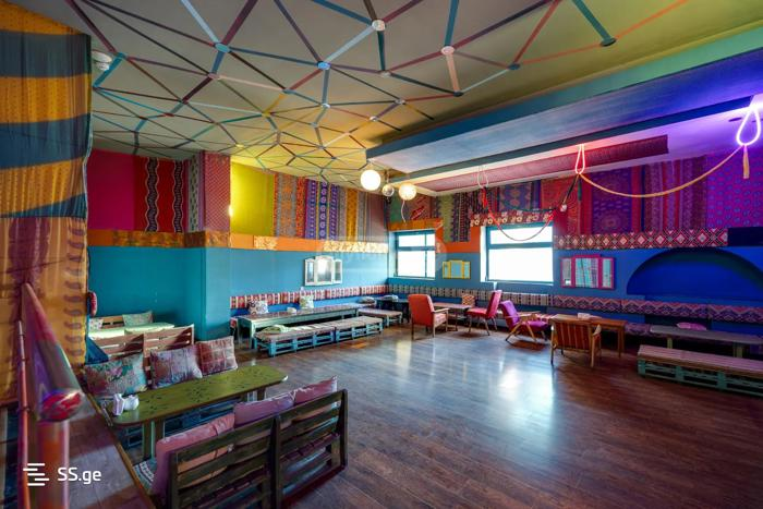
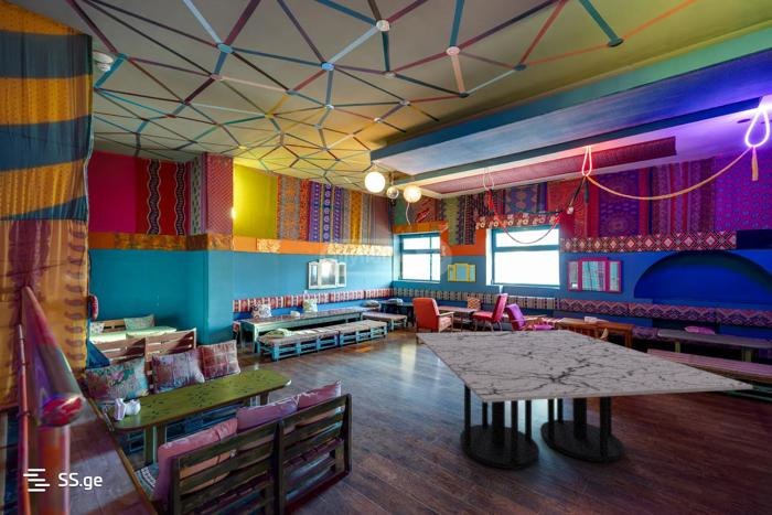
+ dining table (539, 398)
